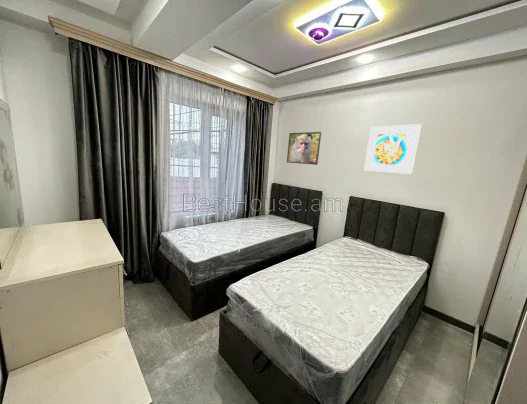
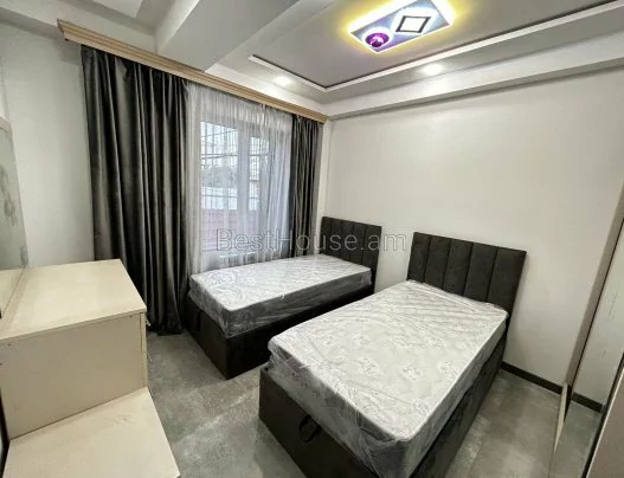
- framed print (390, 149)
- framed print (302, 148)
